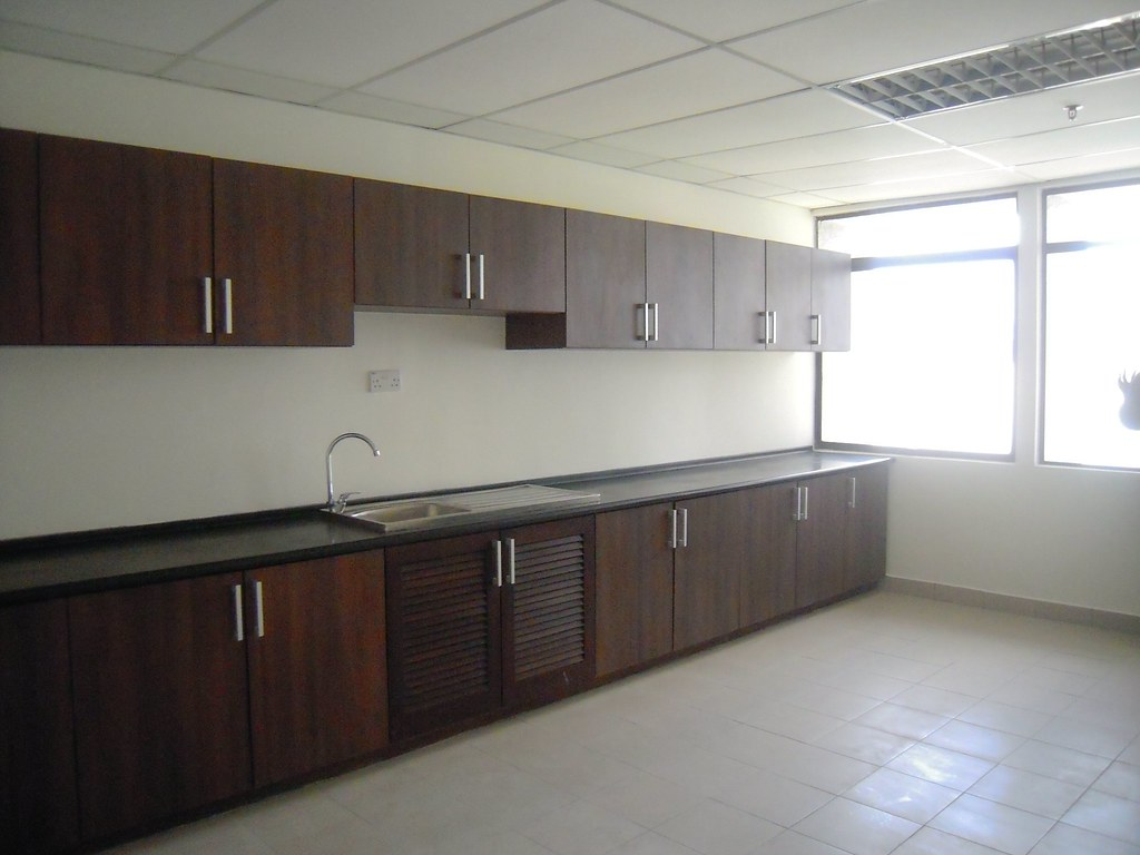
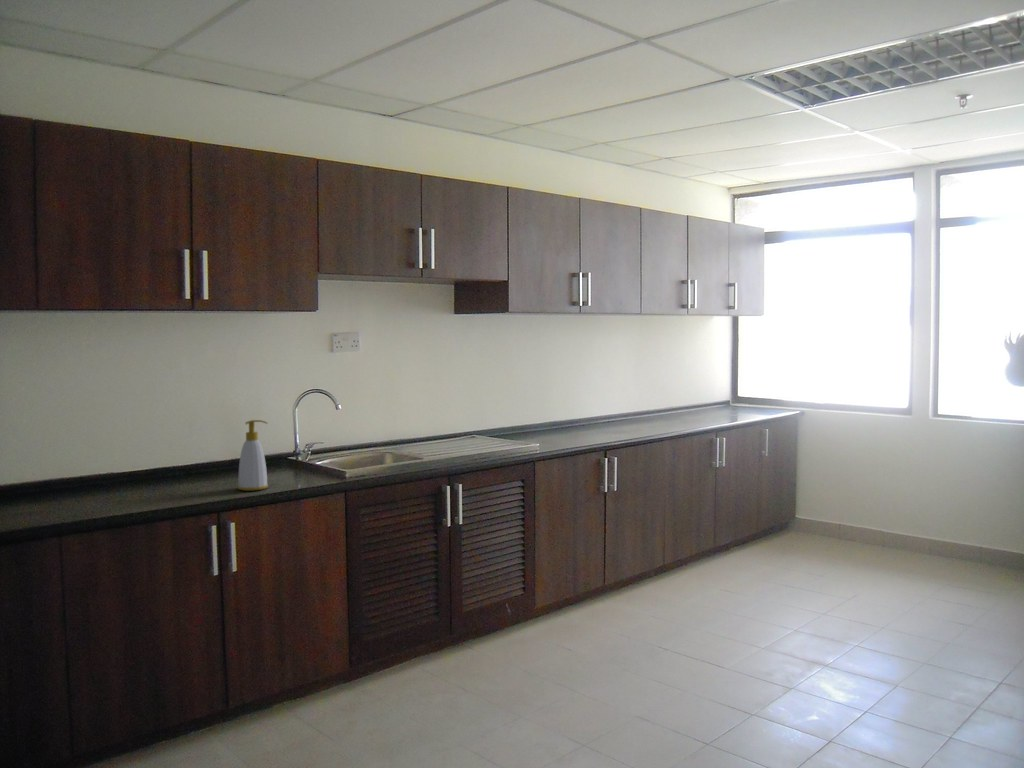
+ soap bottle (252, 454)
